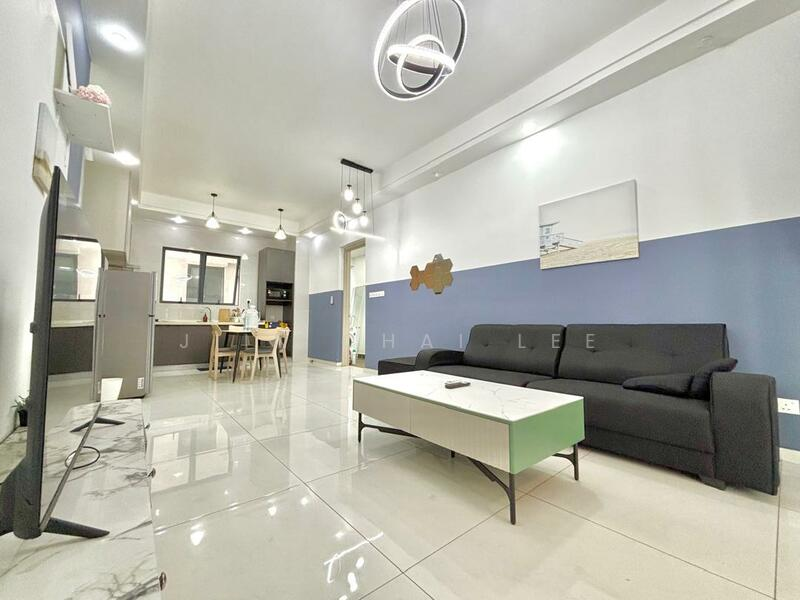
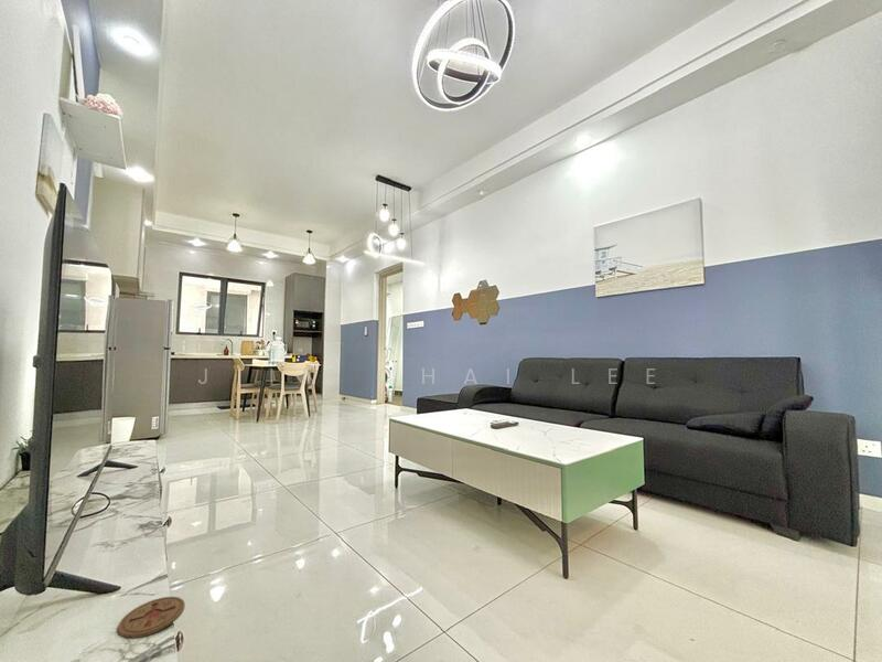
+ coaster (152, 616)
